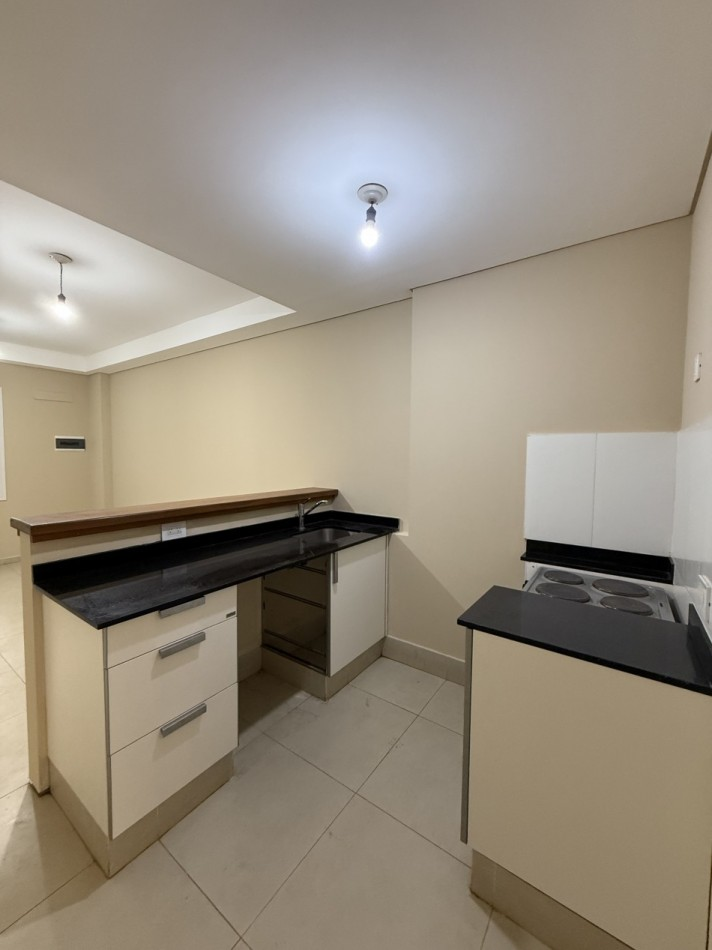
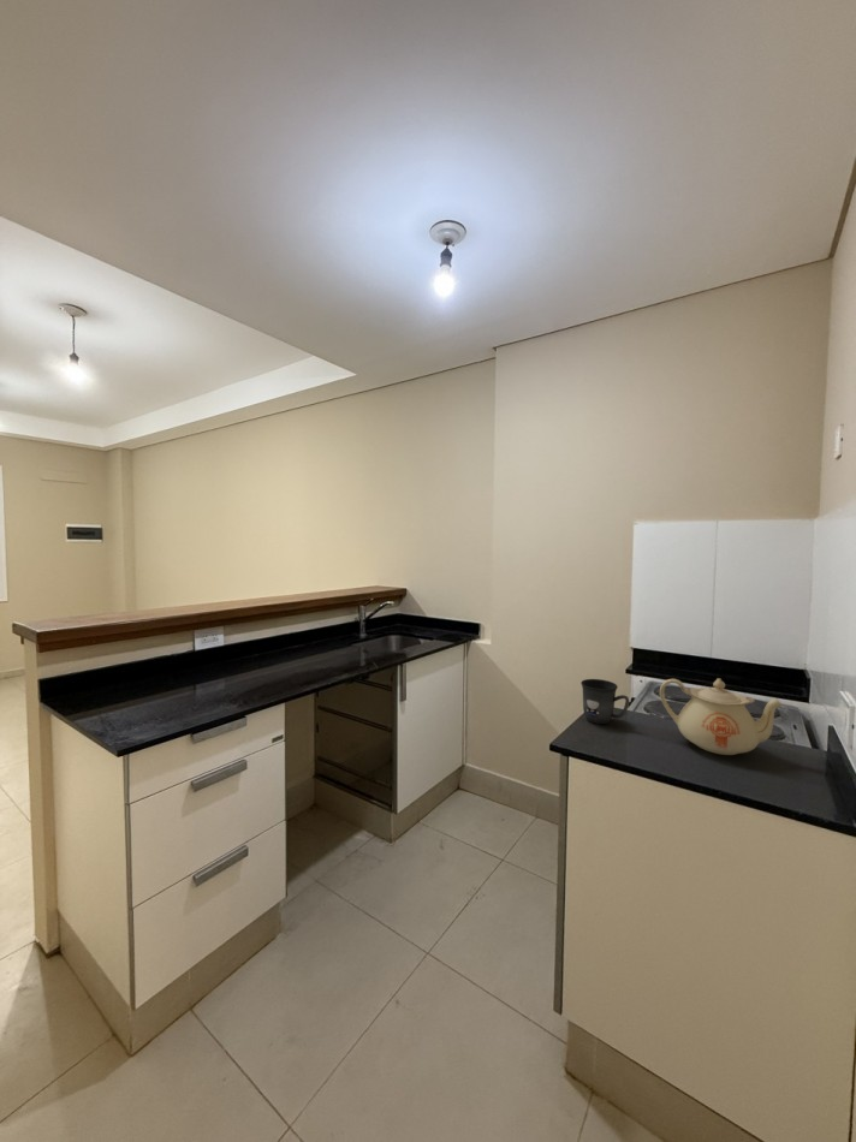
+ teapot (717, 712)
+ mug (605, 703)
